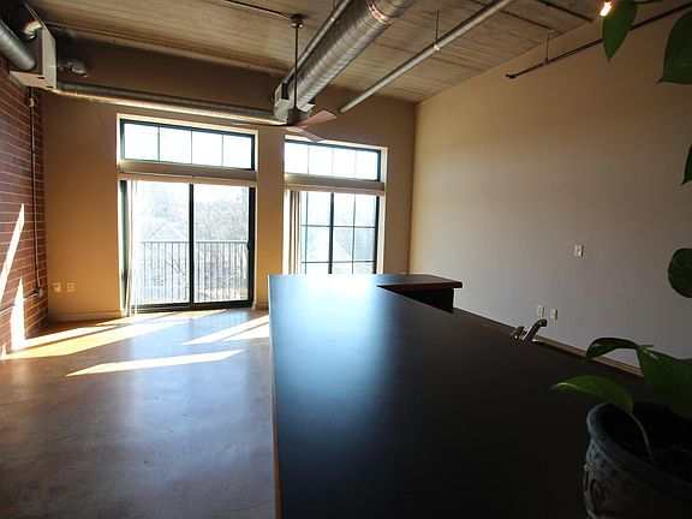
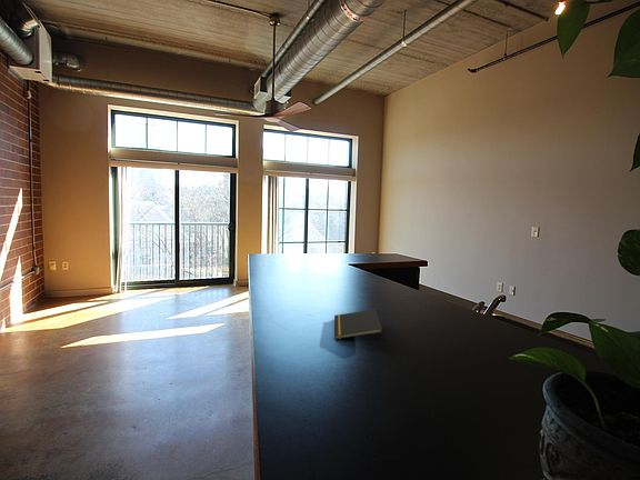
+ notepad (356, 322)
